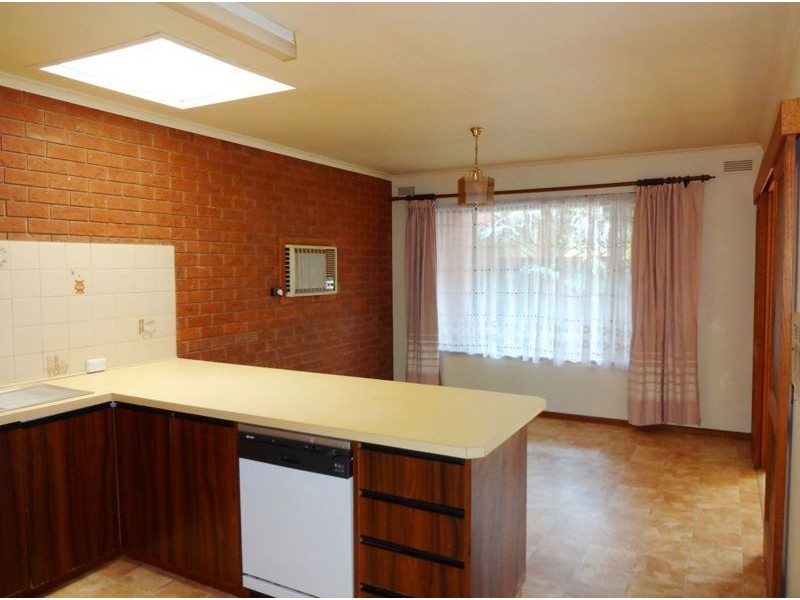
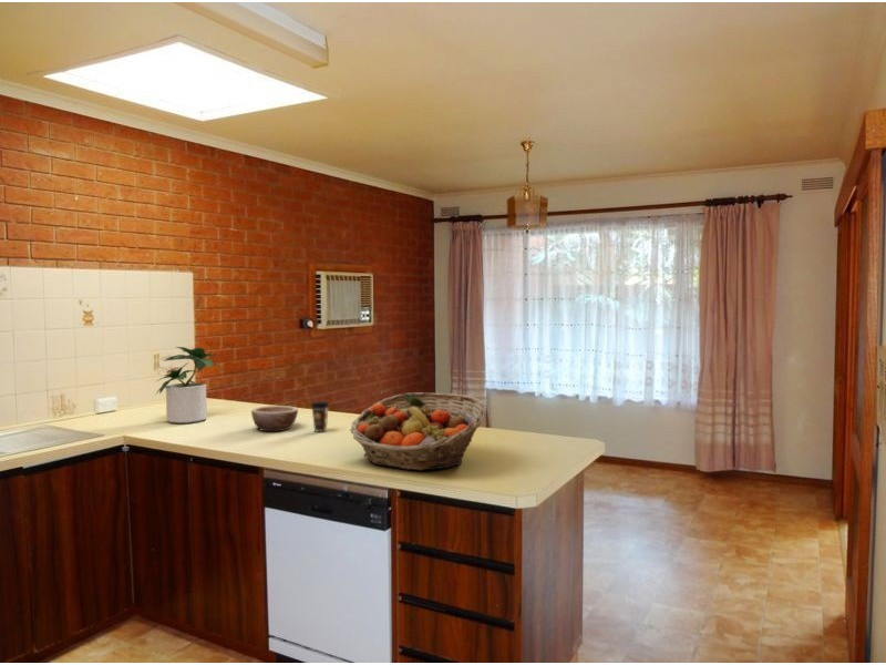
+ fruit basket (418, 429)
+ coffee cup (320, 416)
+ potted plant (190, 381)
+ bowl (275, 419)
